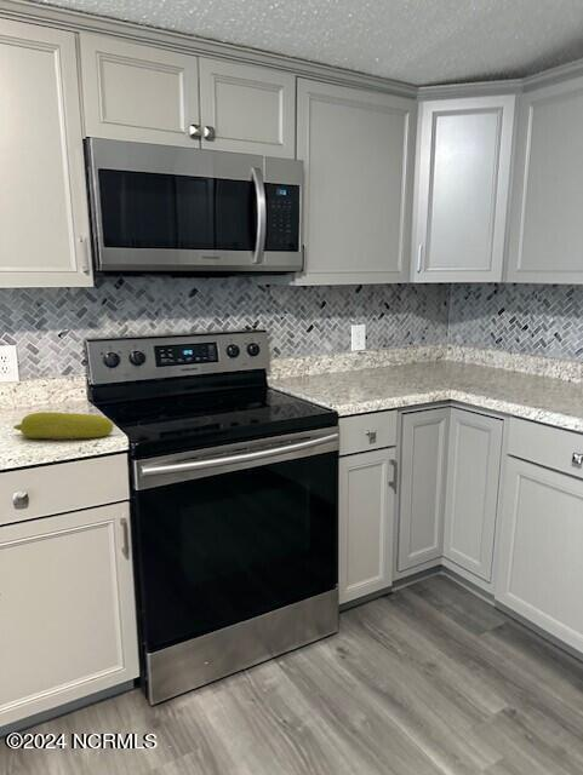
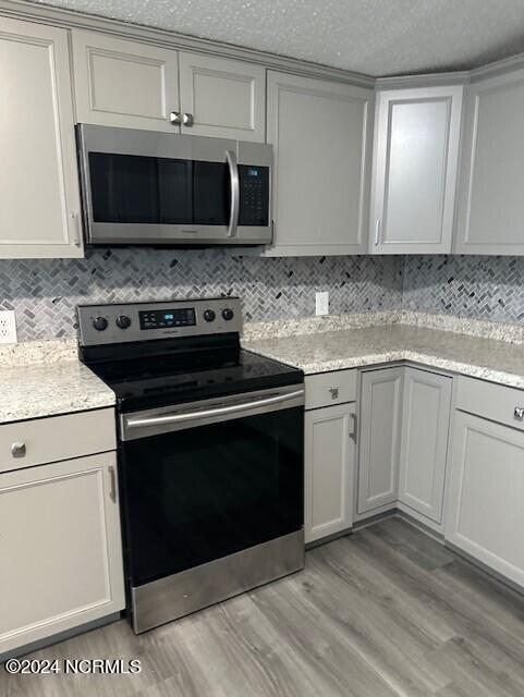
- fruit (63, 421)
